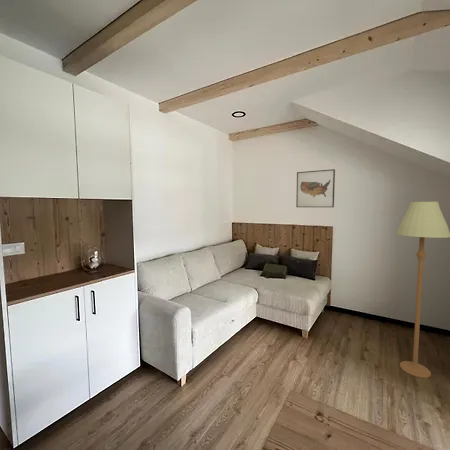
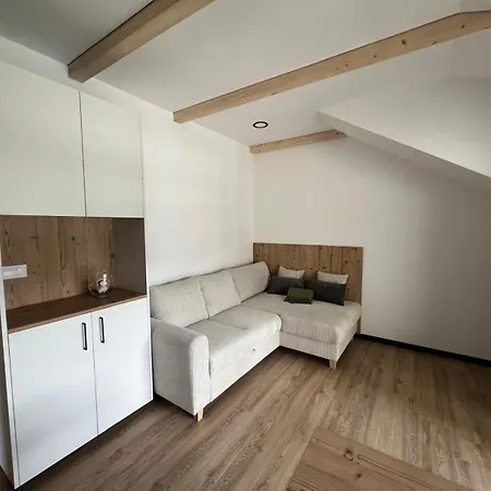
- floor lamp (419, 287)
- wall art (314, 189)
